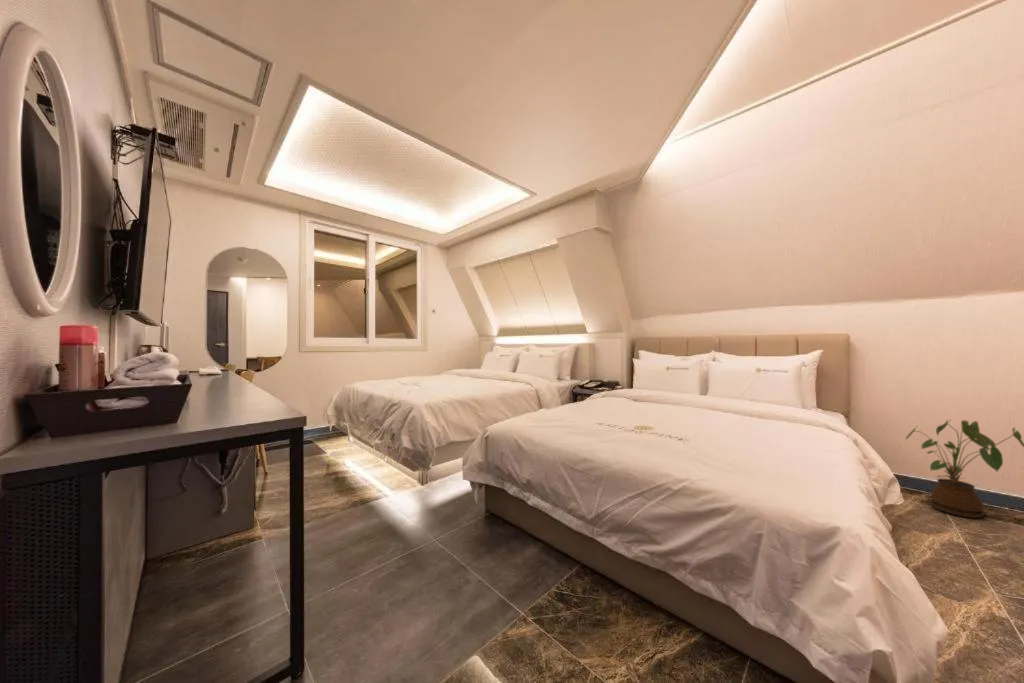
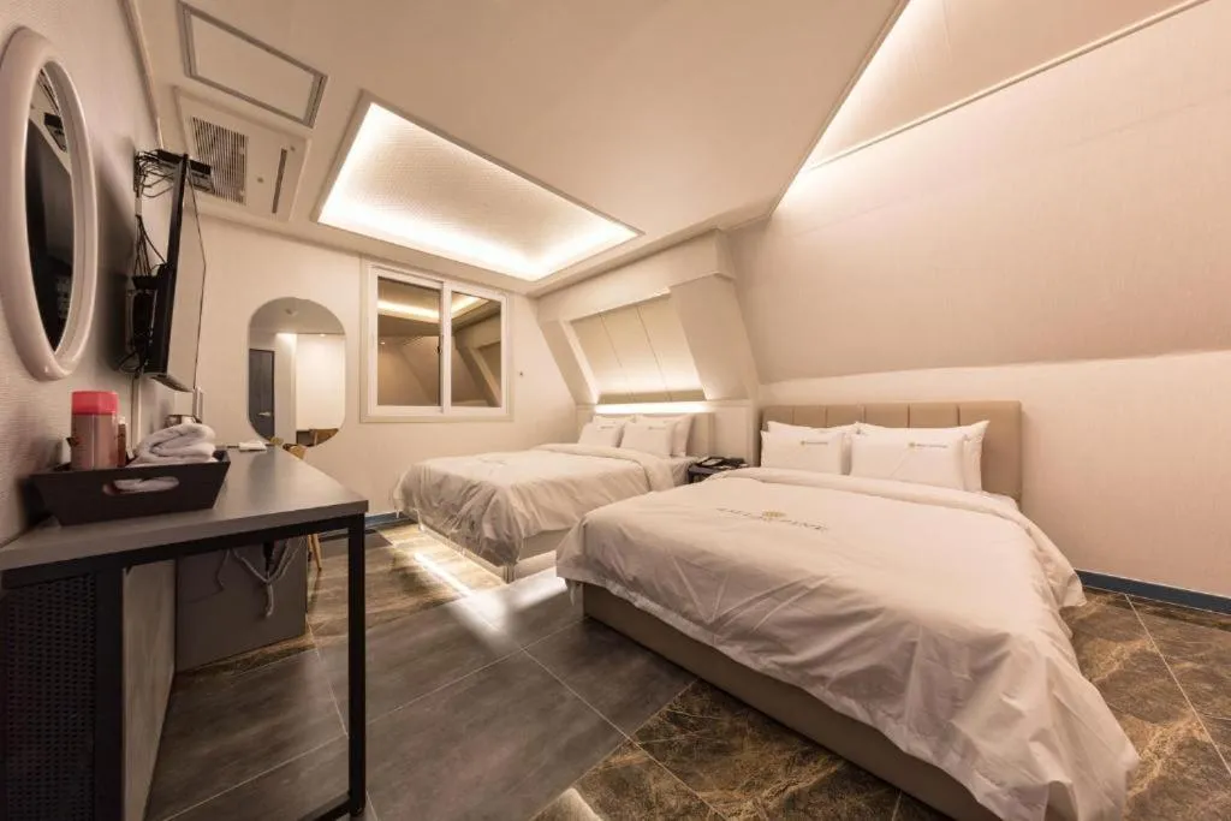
- house plant (963, 467)
